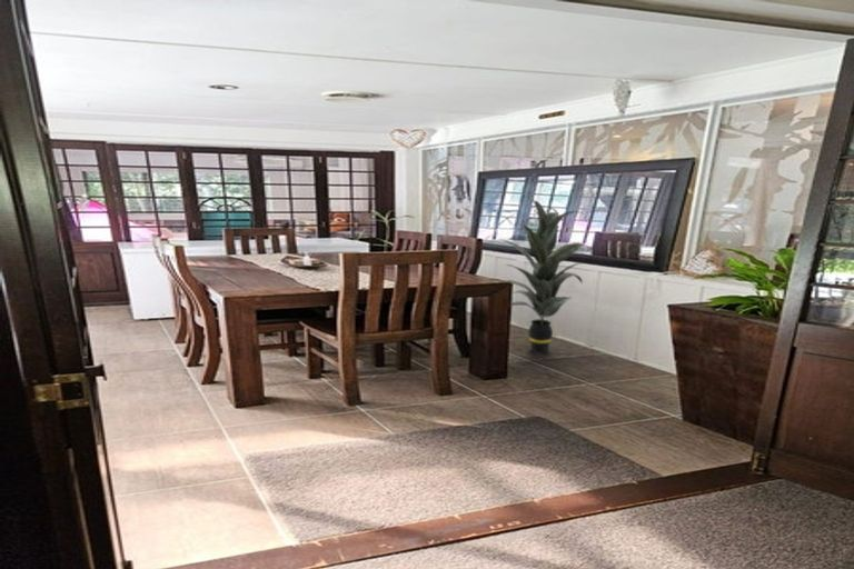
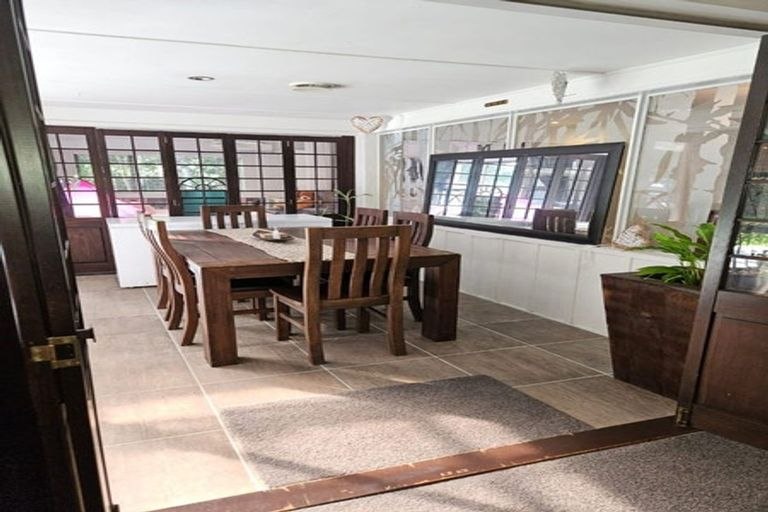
- indoor plant (542, 277)
